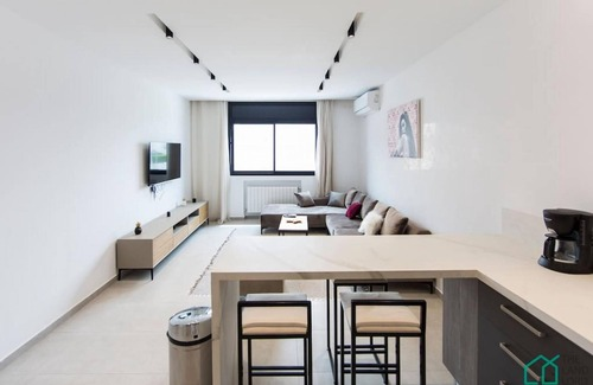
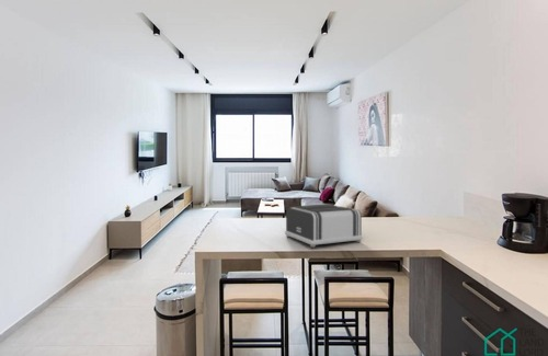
+ toaster (324, 222)
